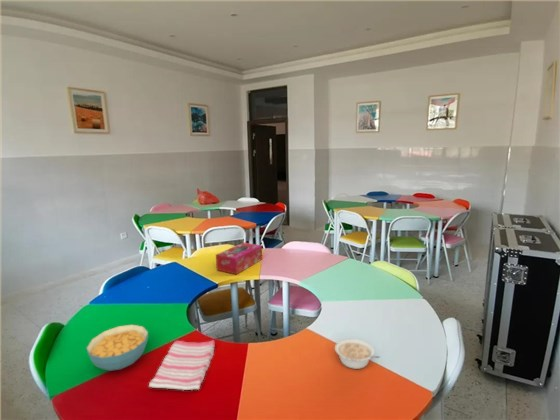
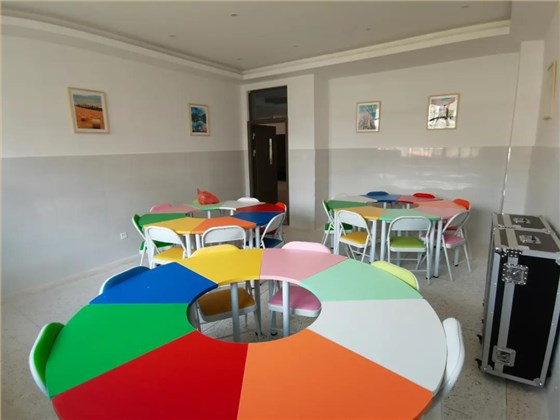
- cereal bowl (120, 351)
- tissue box (240, 257)
- dish towel (185, 362)
- legume (355, 353)
